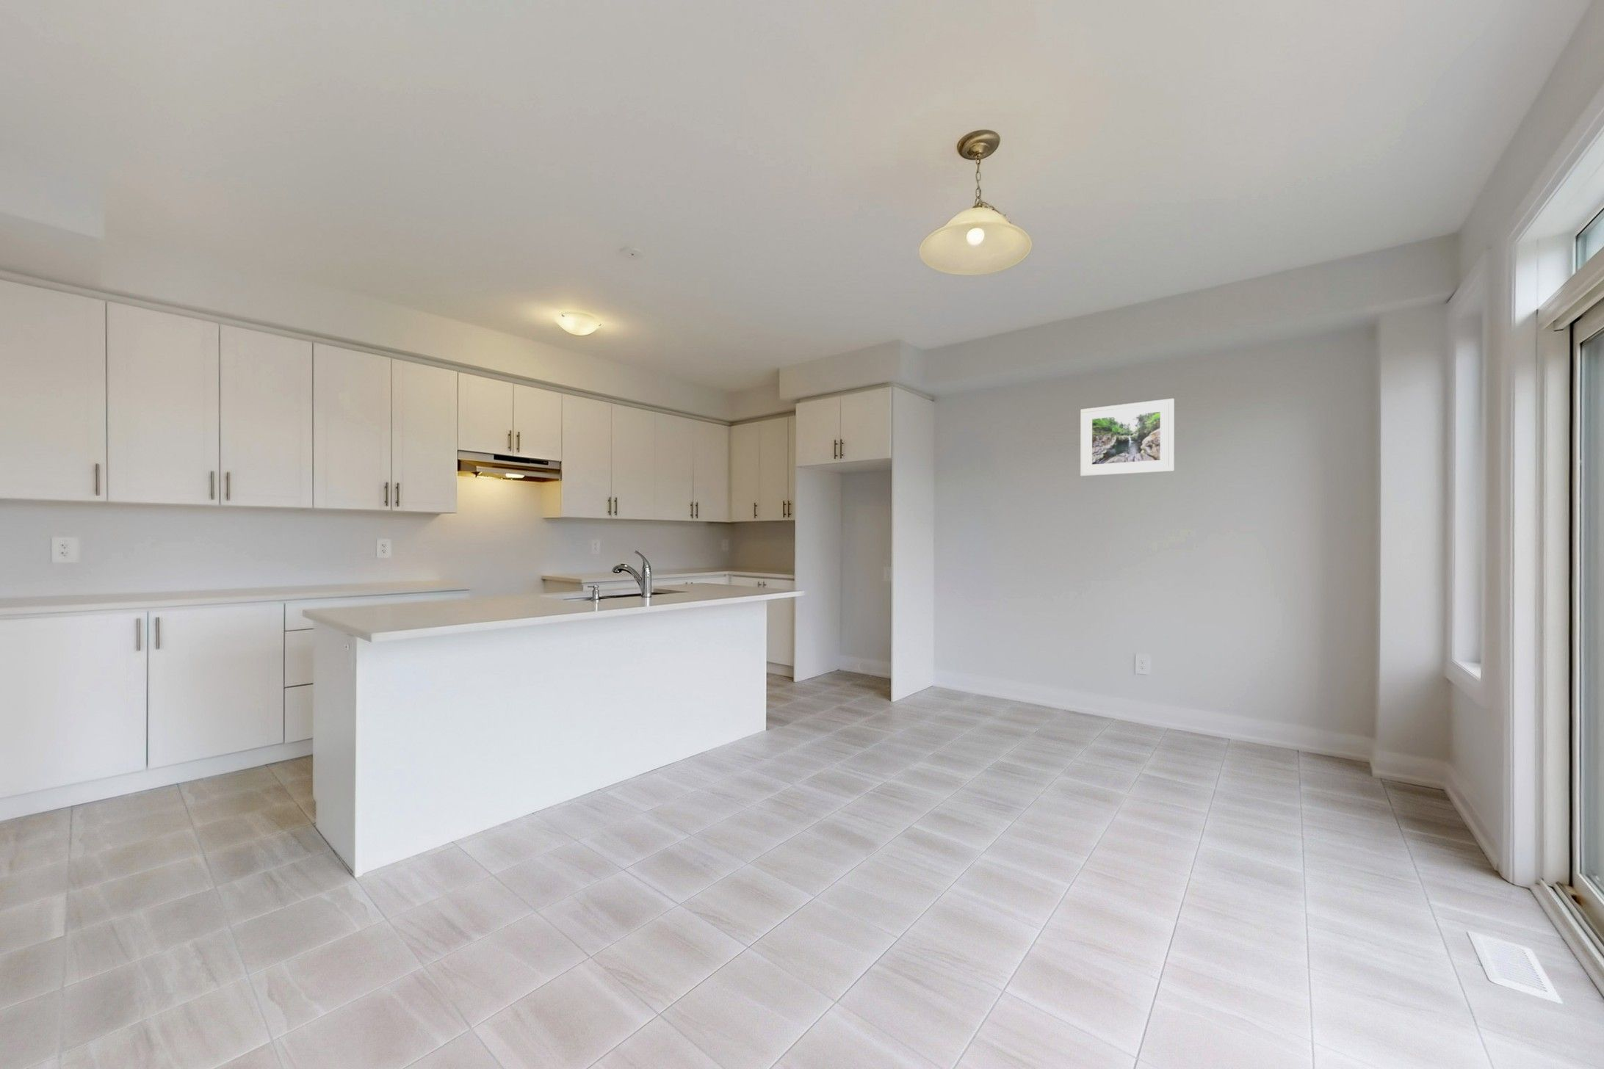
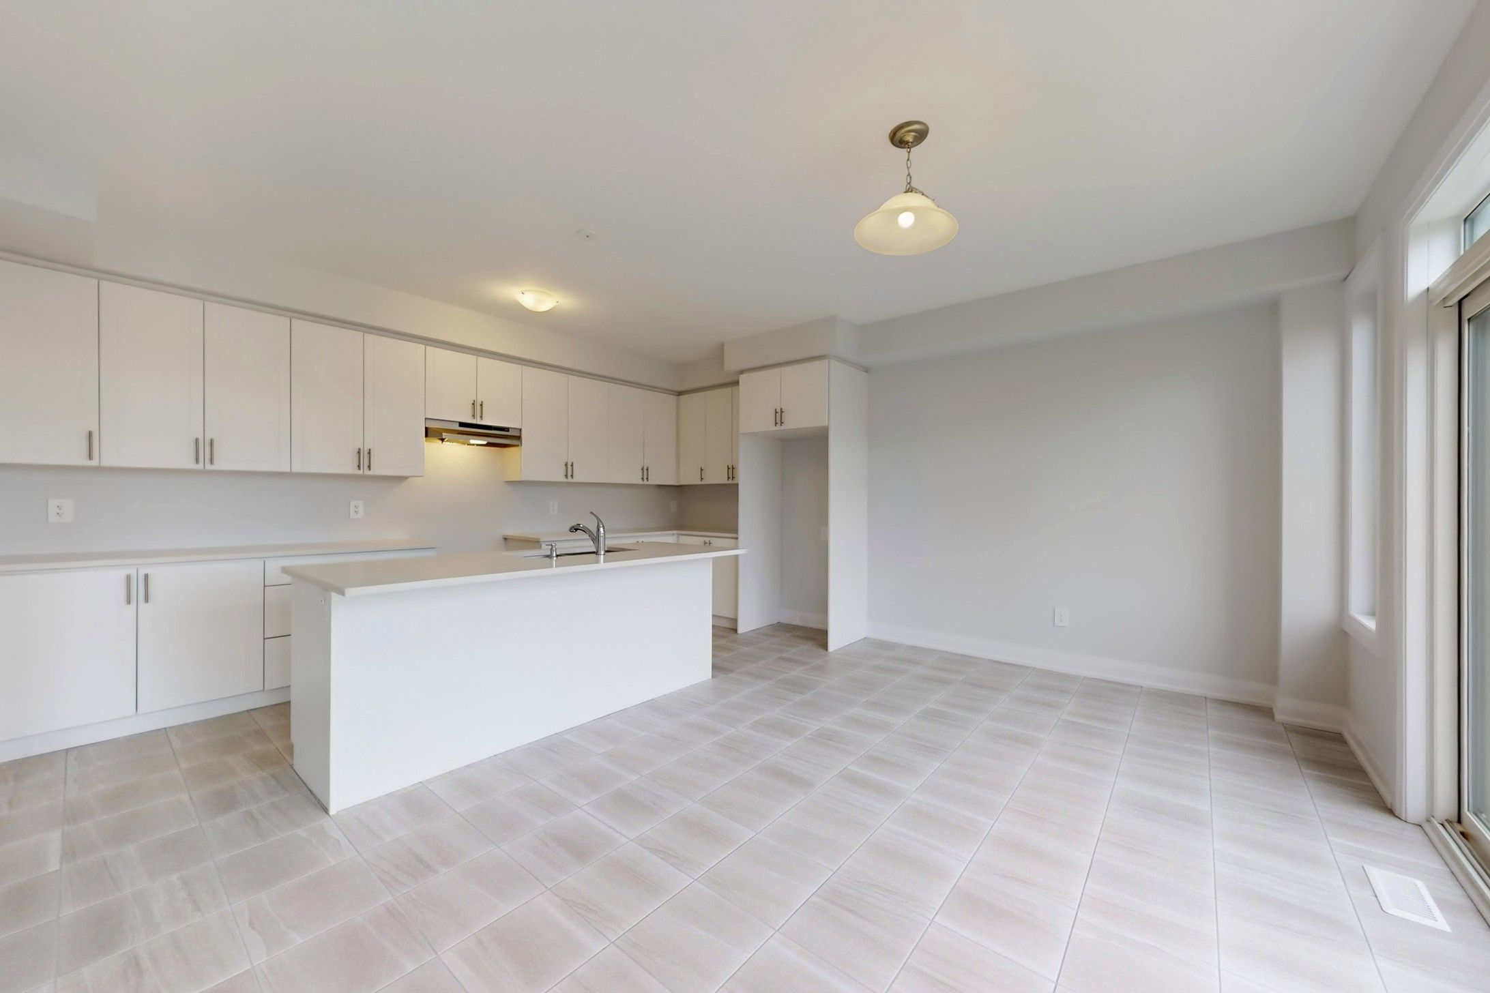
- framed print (1125, 438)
